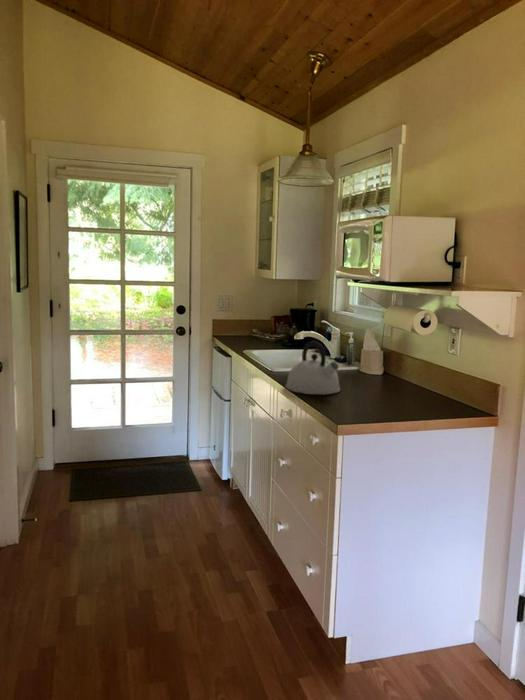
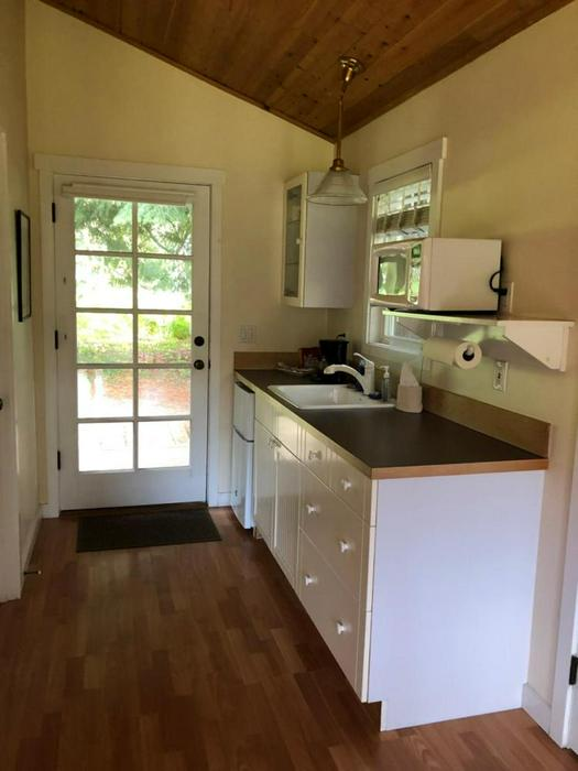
- kettle (315, 365)
